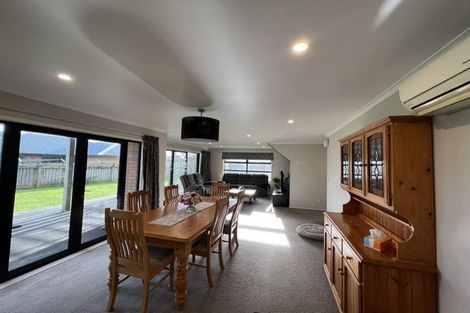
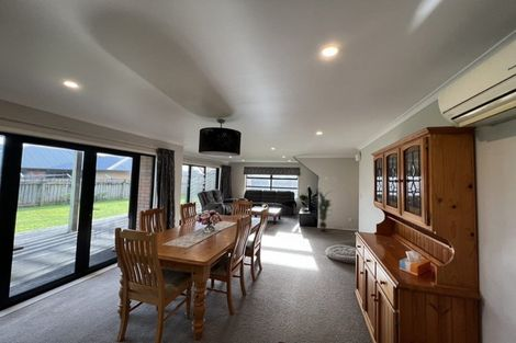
+ indoor plant (322, 209)
